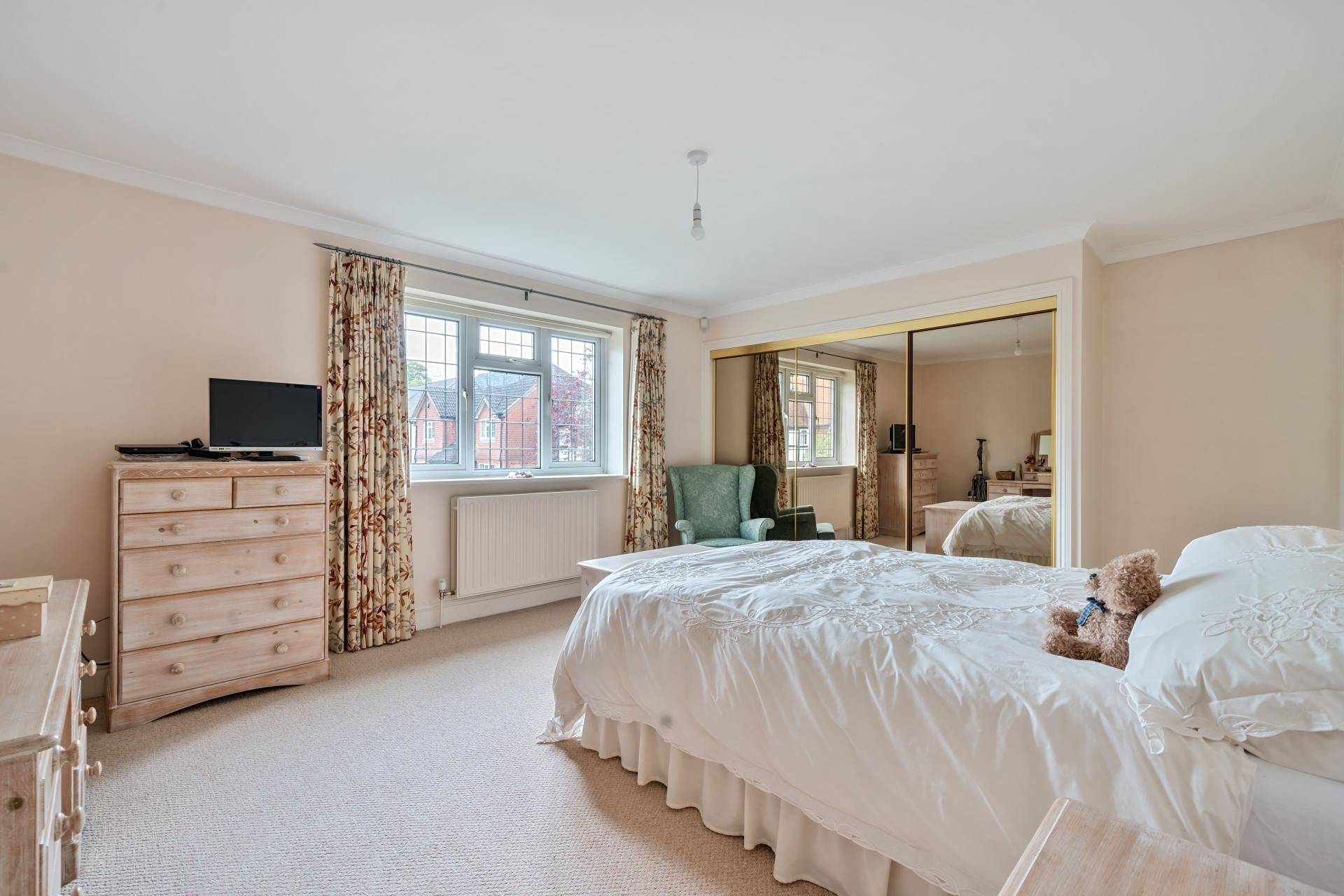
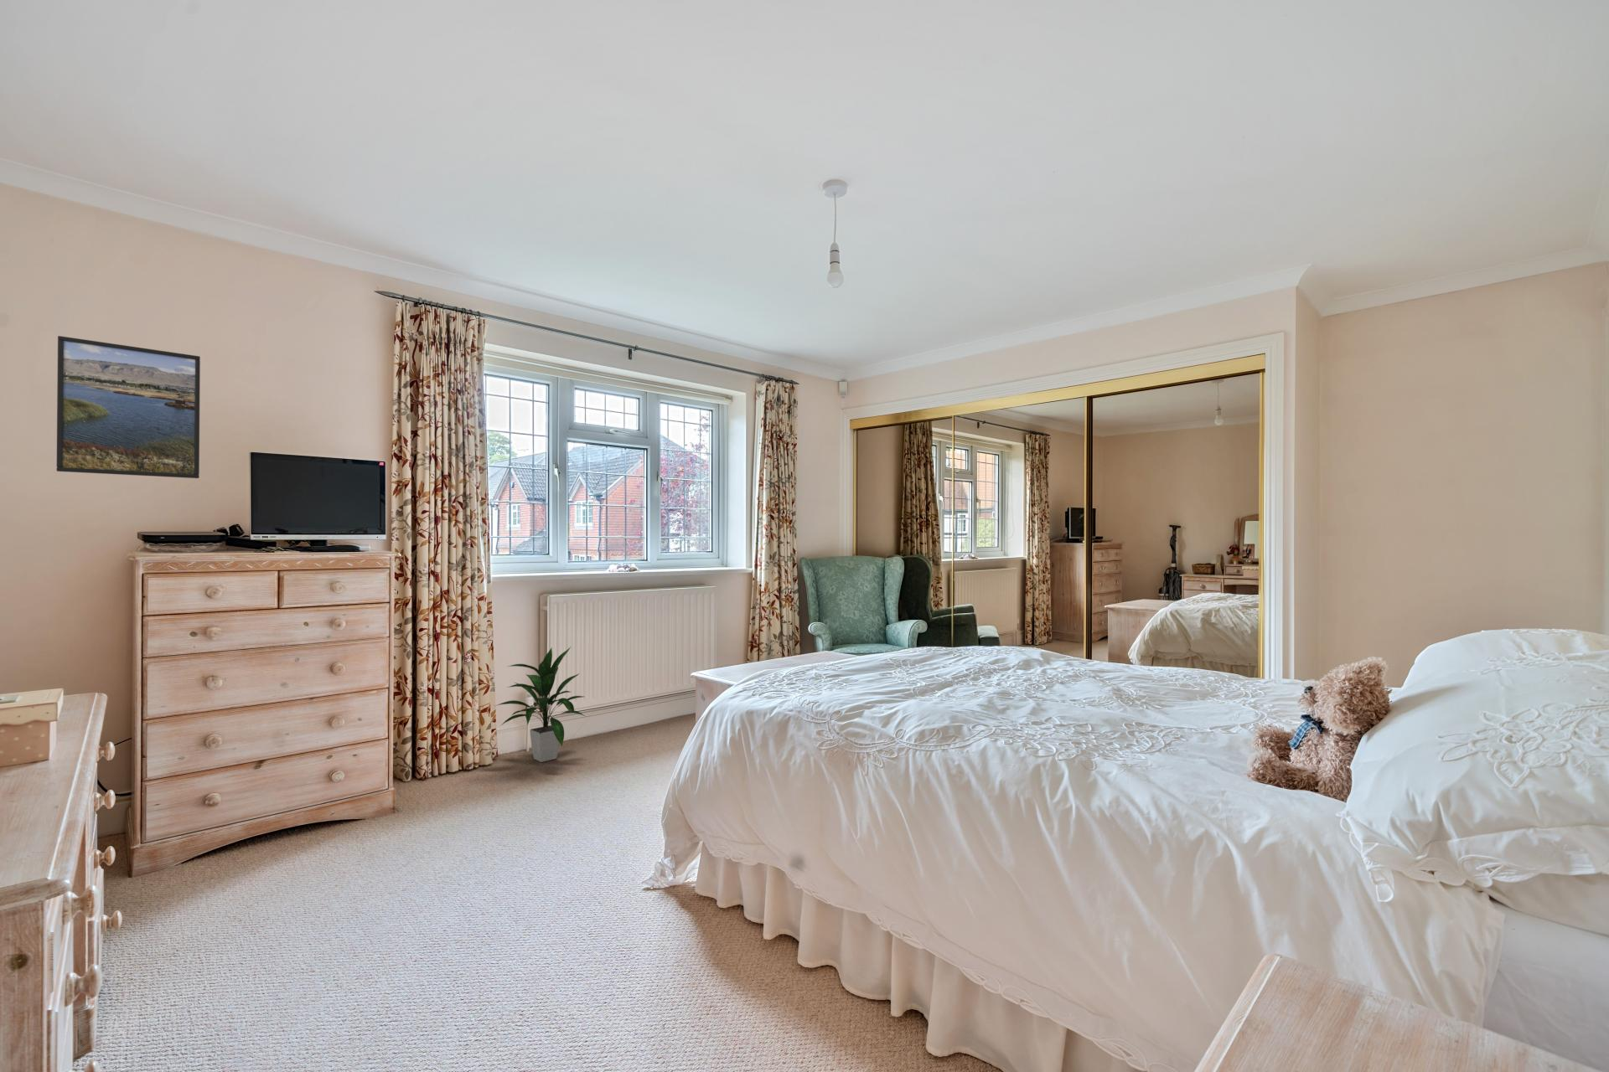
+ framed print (132, 410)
+ indoor plant (545, 705)
